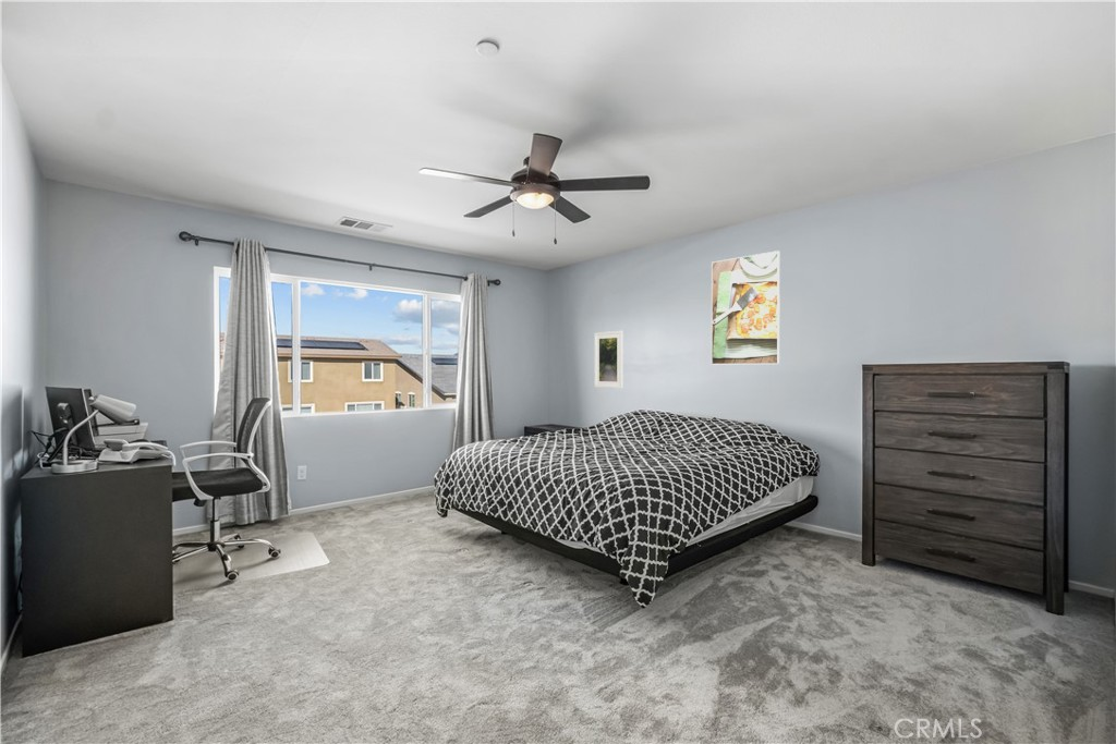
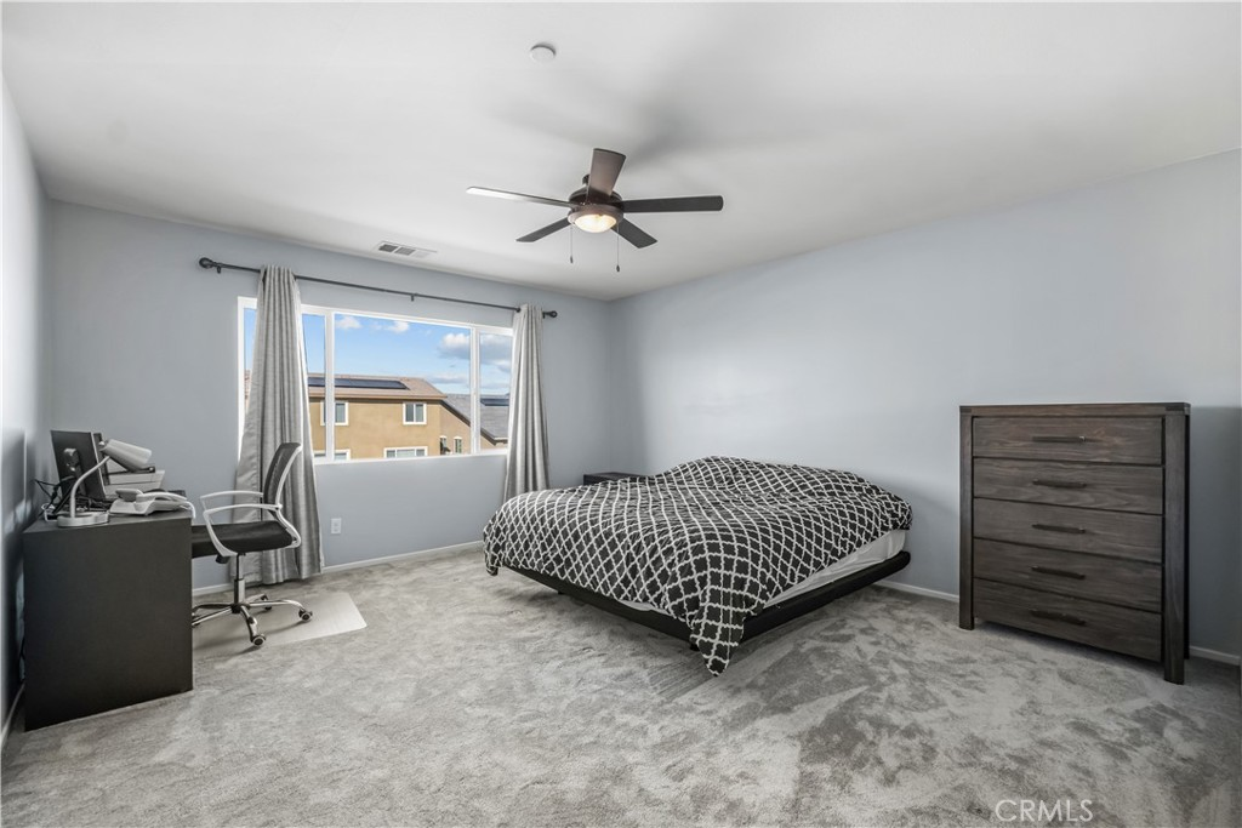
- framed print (743, 310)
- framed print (608, 359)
